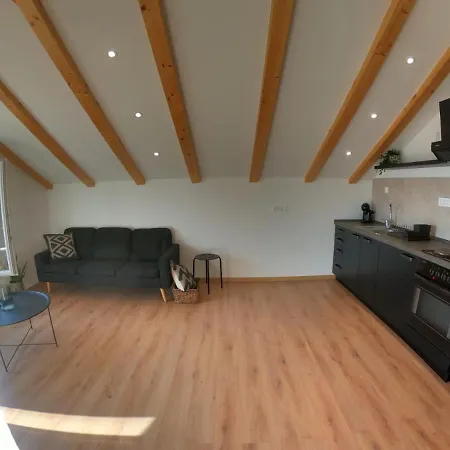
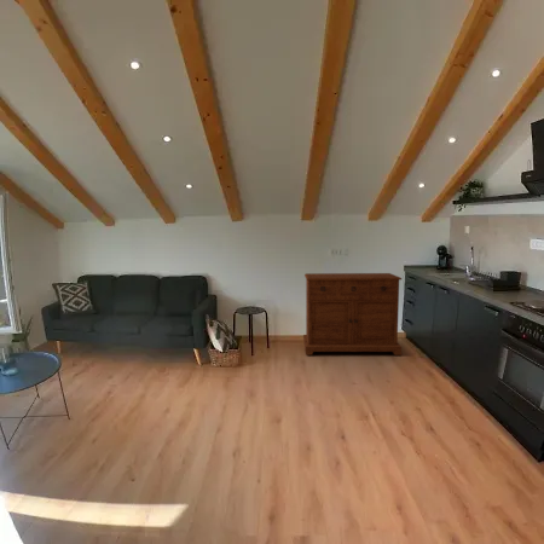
+ sideboard (349, 312)
